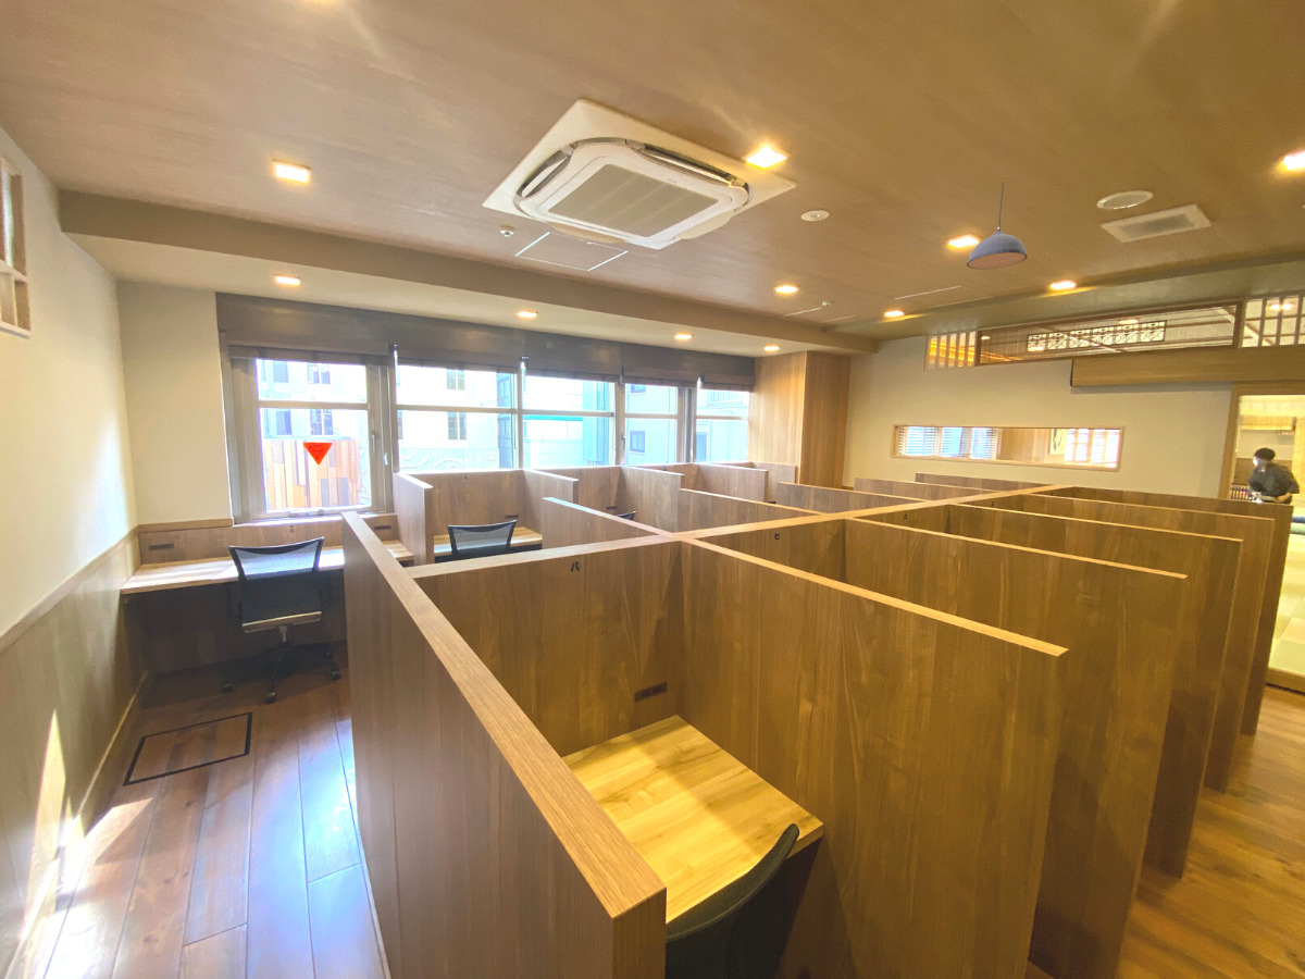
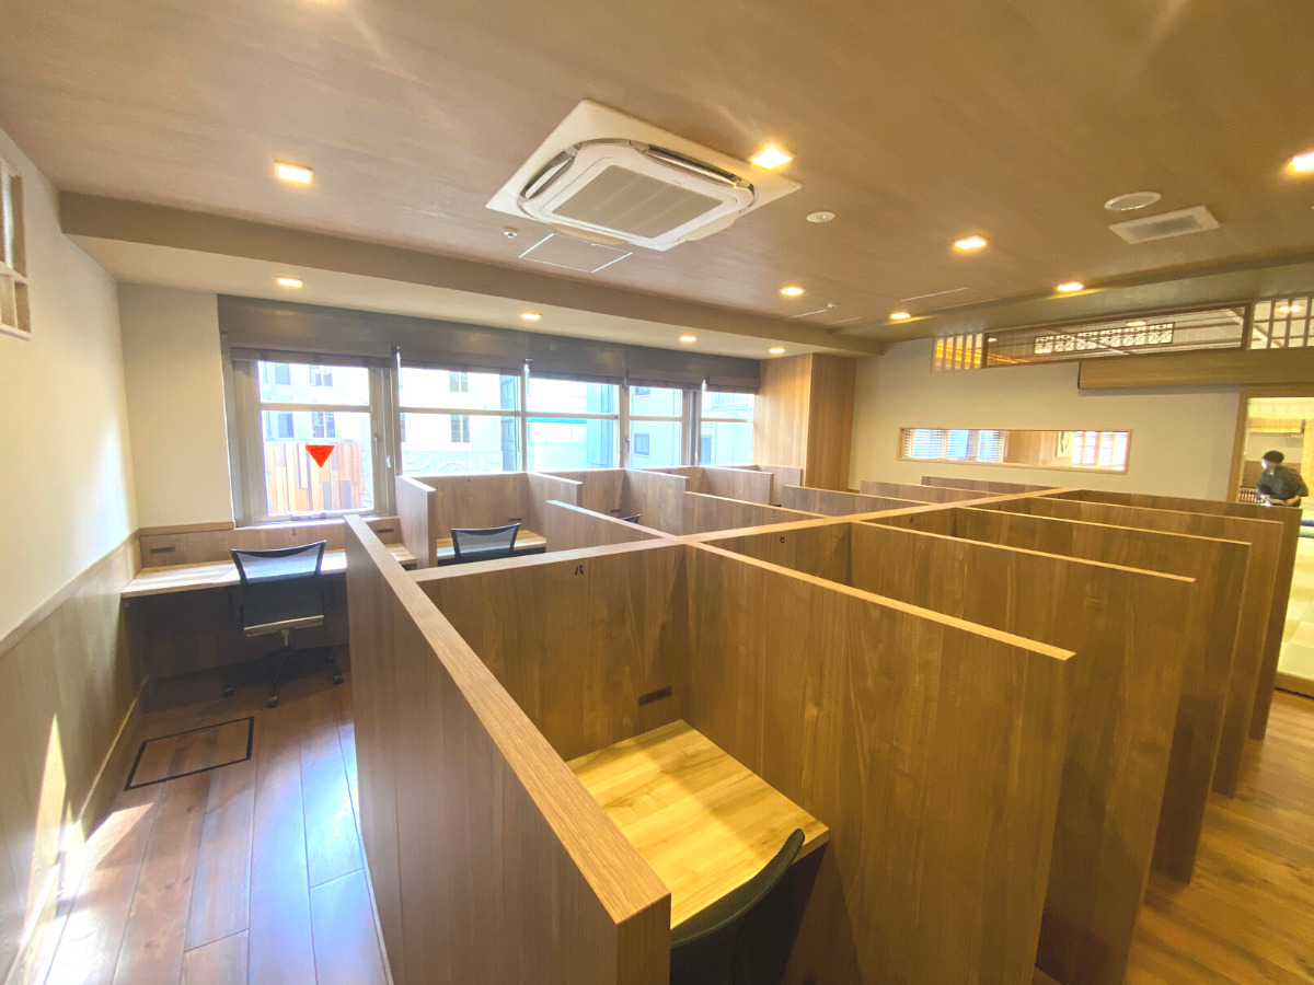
- pendant light (999, 221)
